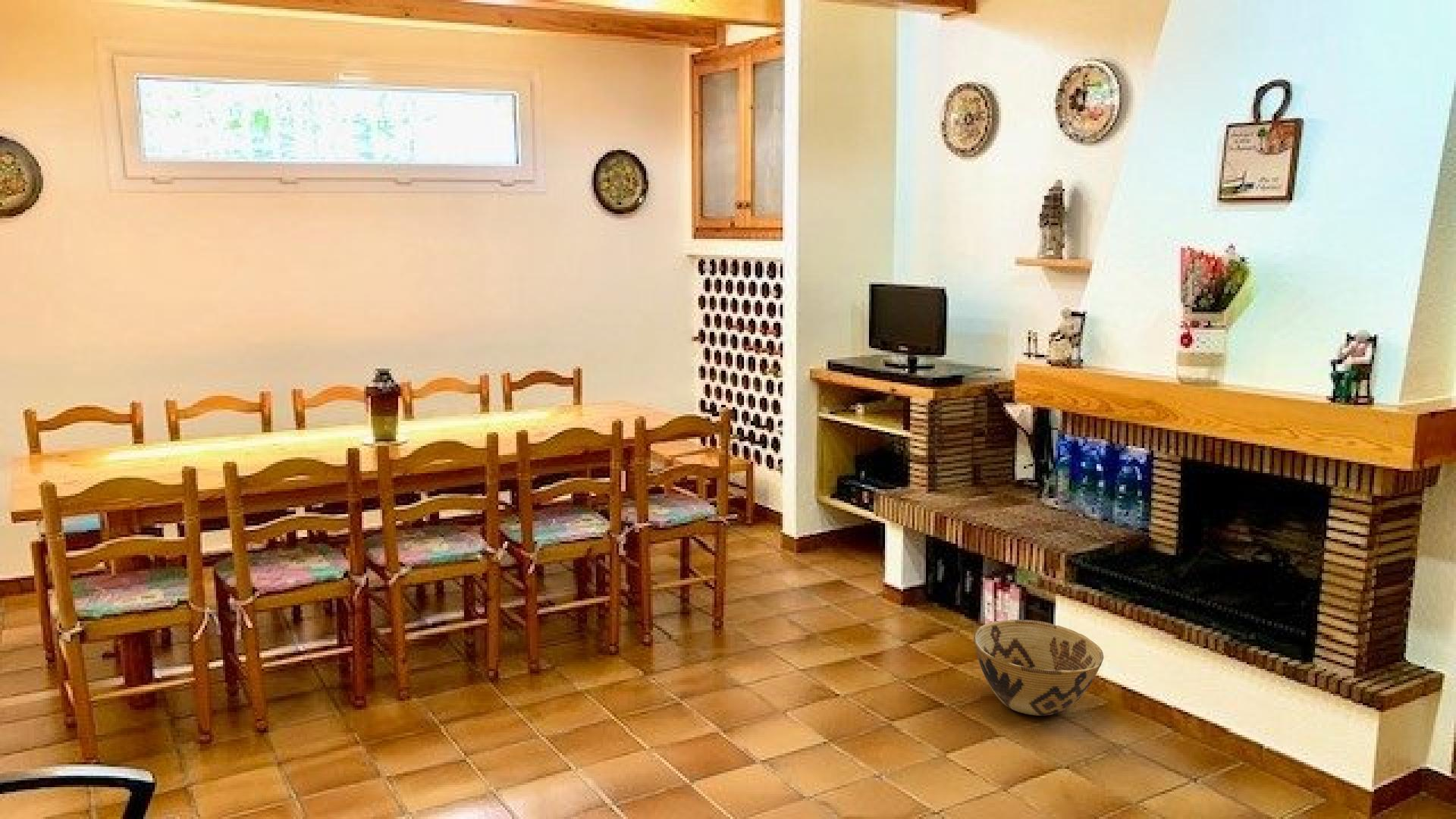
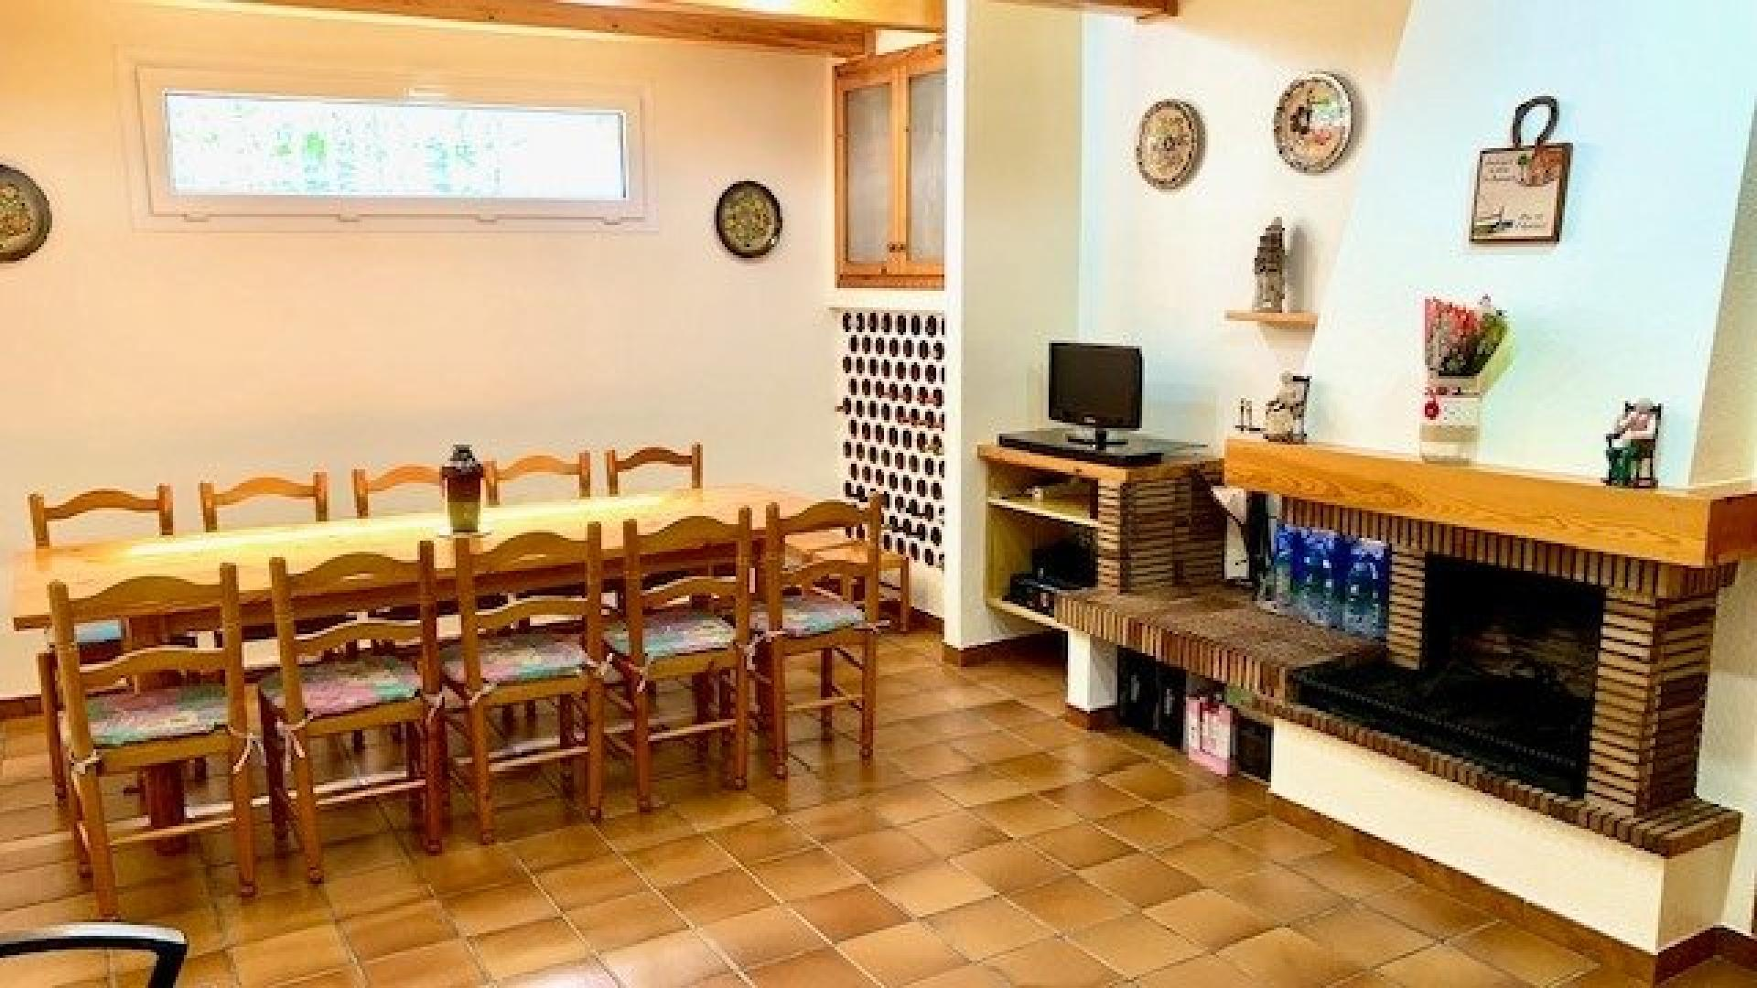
- woven basket (1036, 673)
